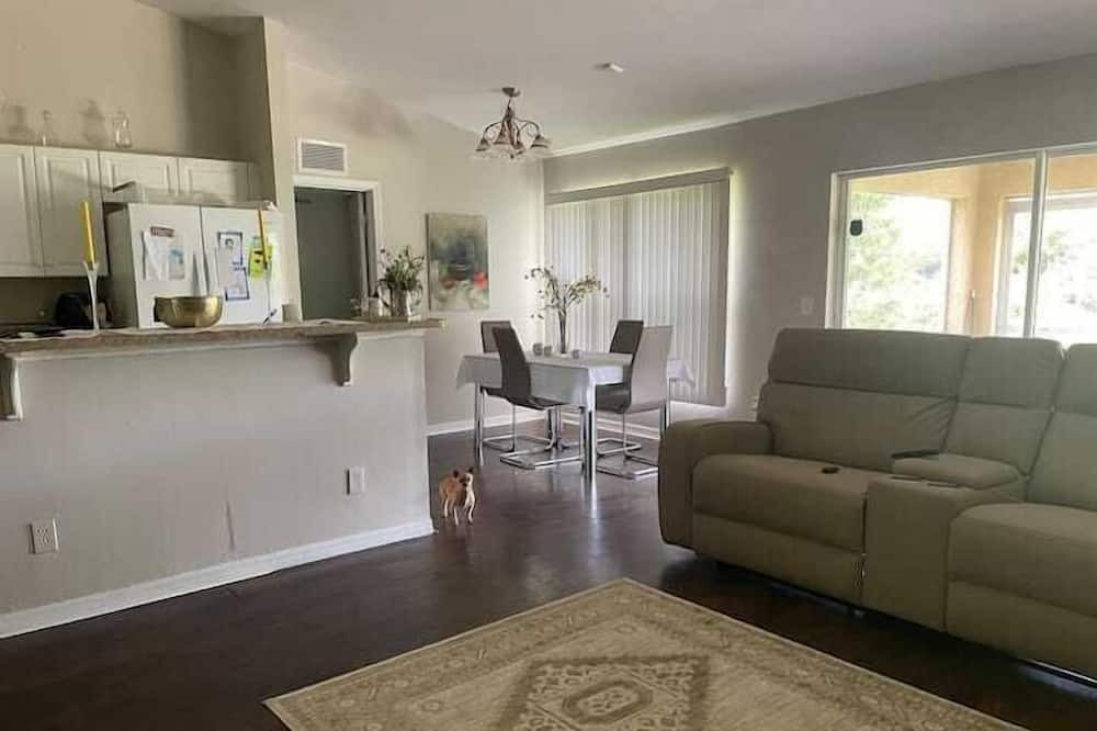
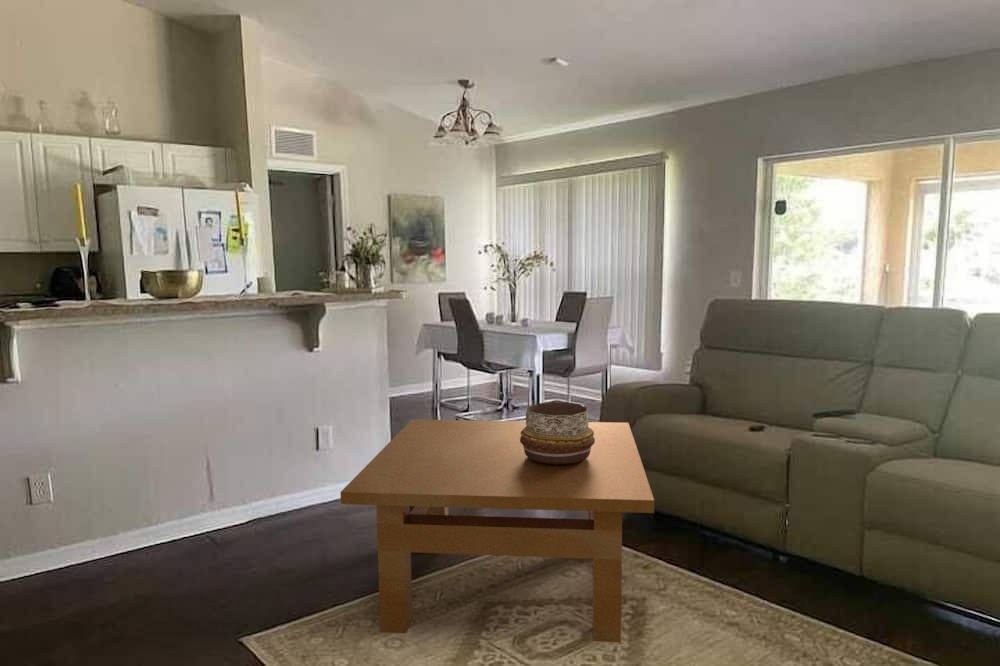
+ decorative bowl (557, 432)
+ table (508, 517)
